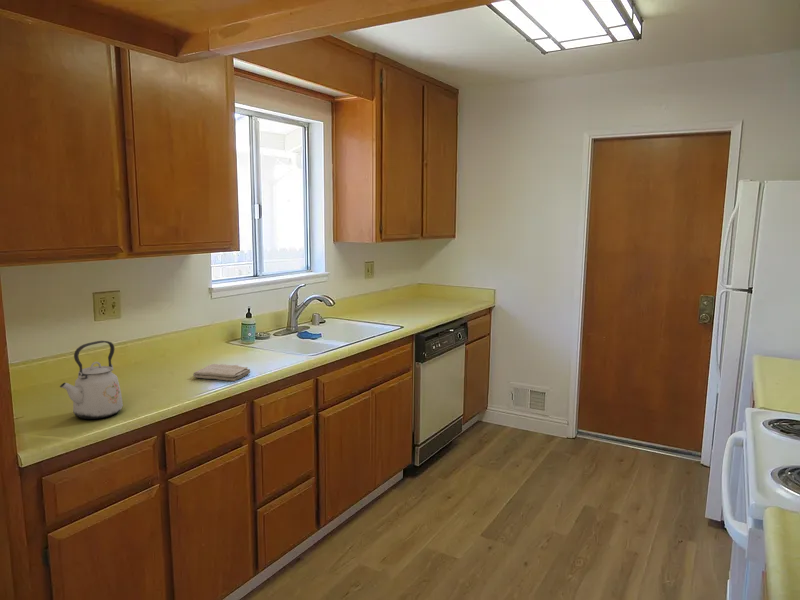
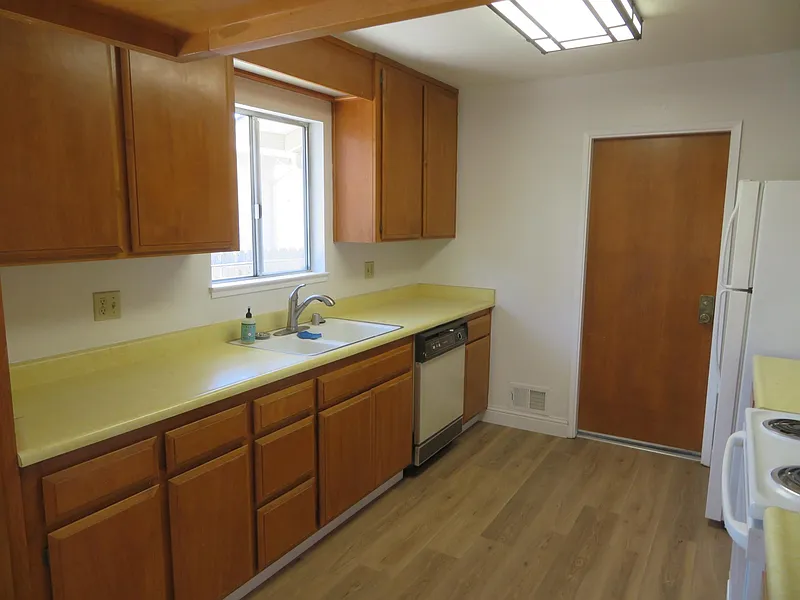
- washcloth (222, 371)
- kettle (89, 380)
